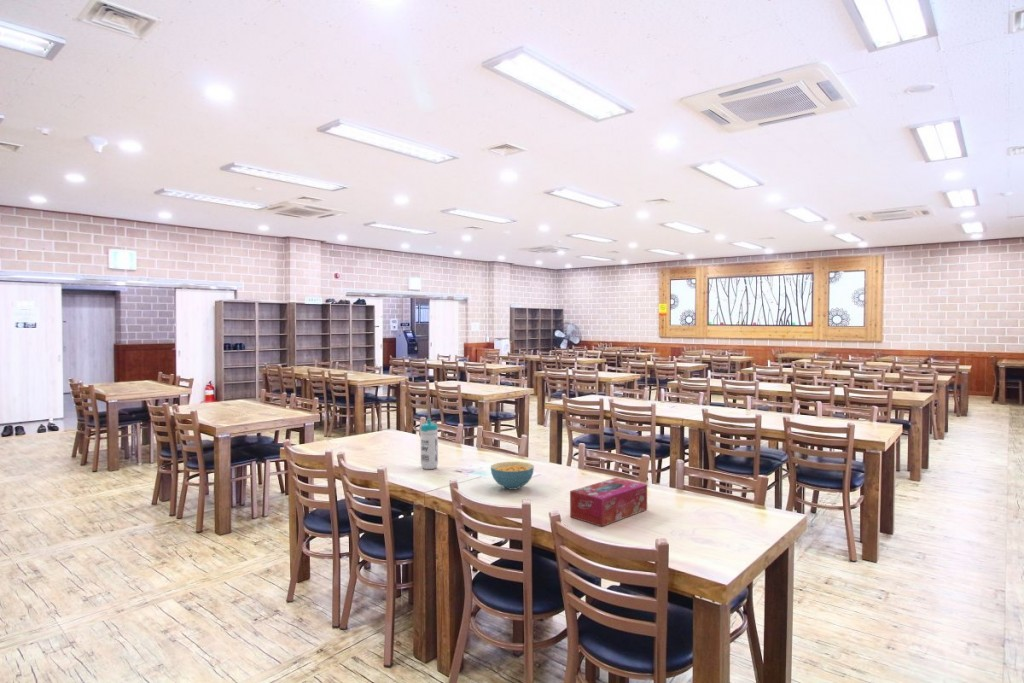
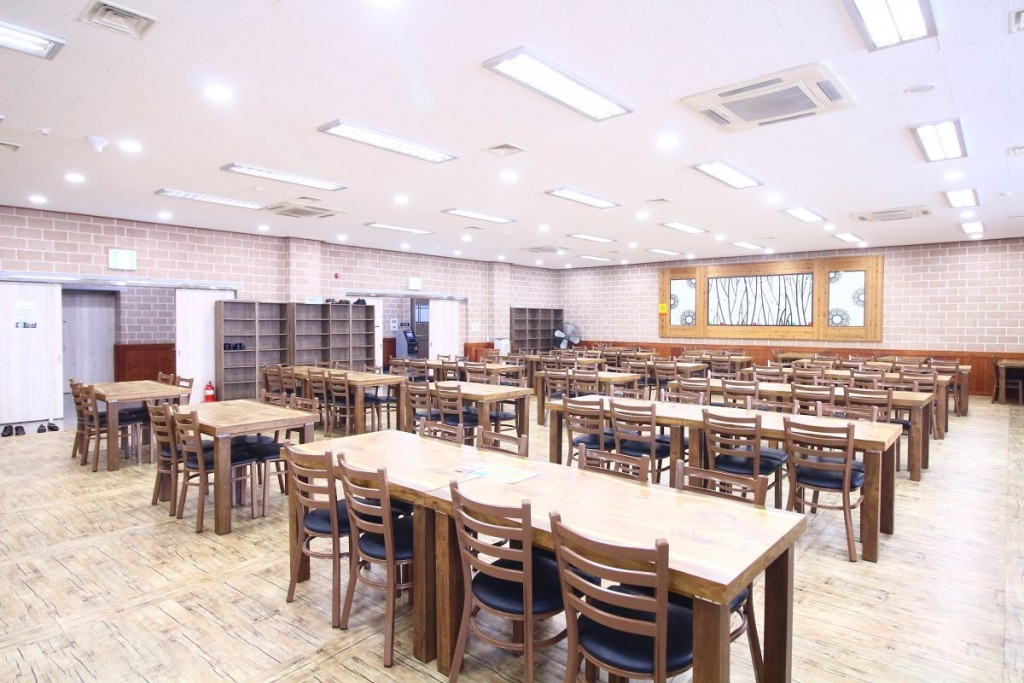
- water bottle (429, 443)
- tissue box (609, 500)
- cereal bowl (512, 477)
